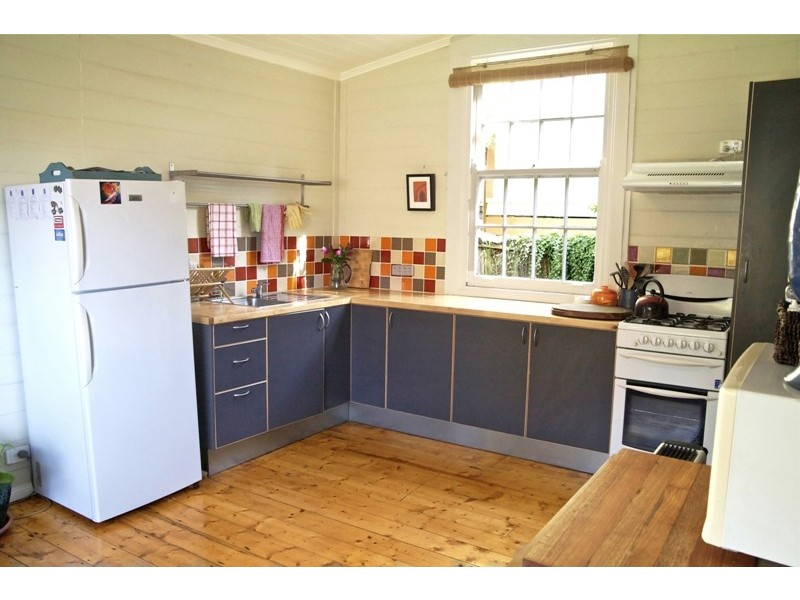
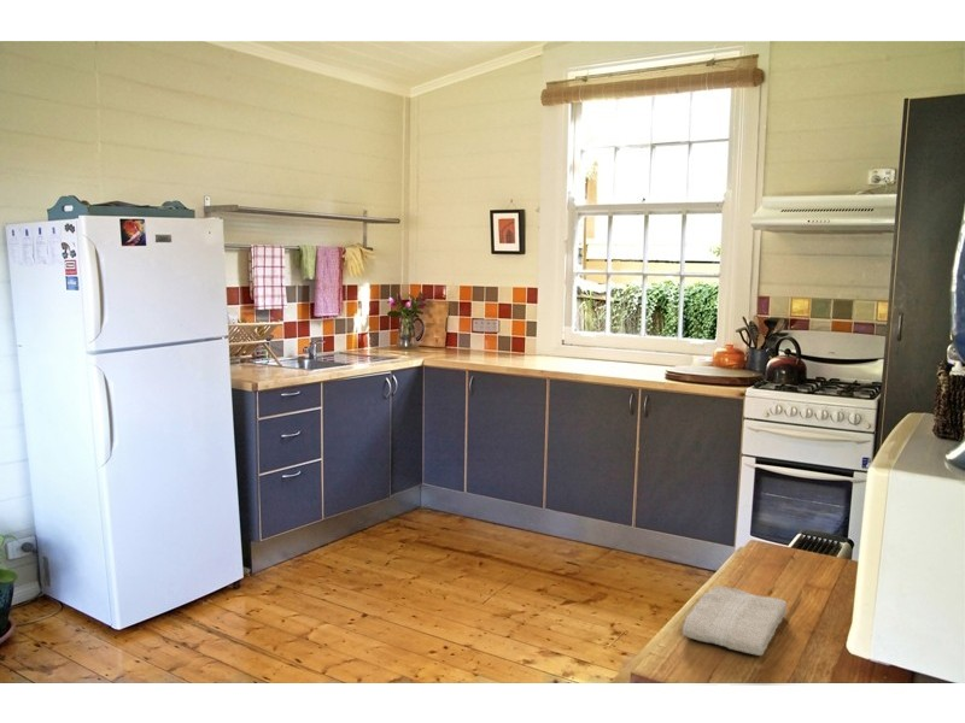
+ washcloth (736, 617)
